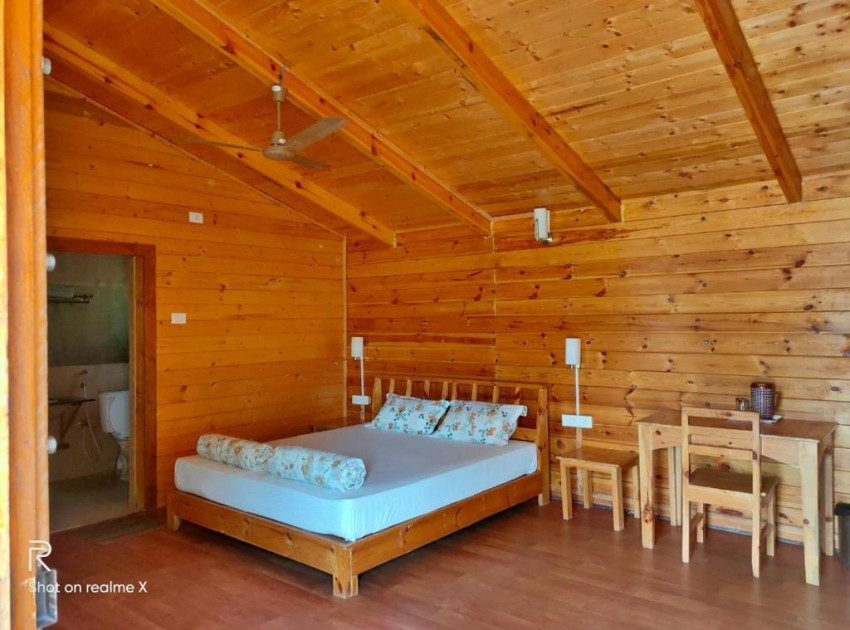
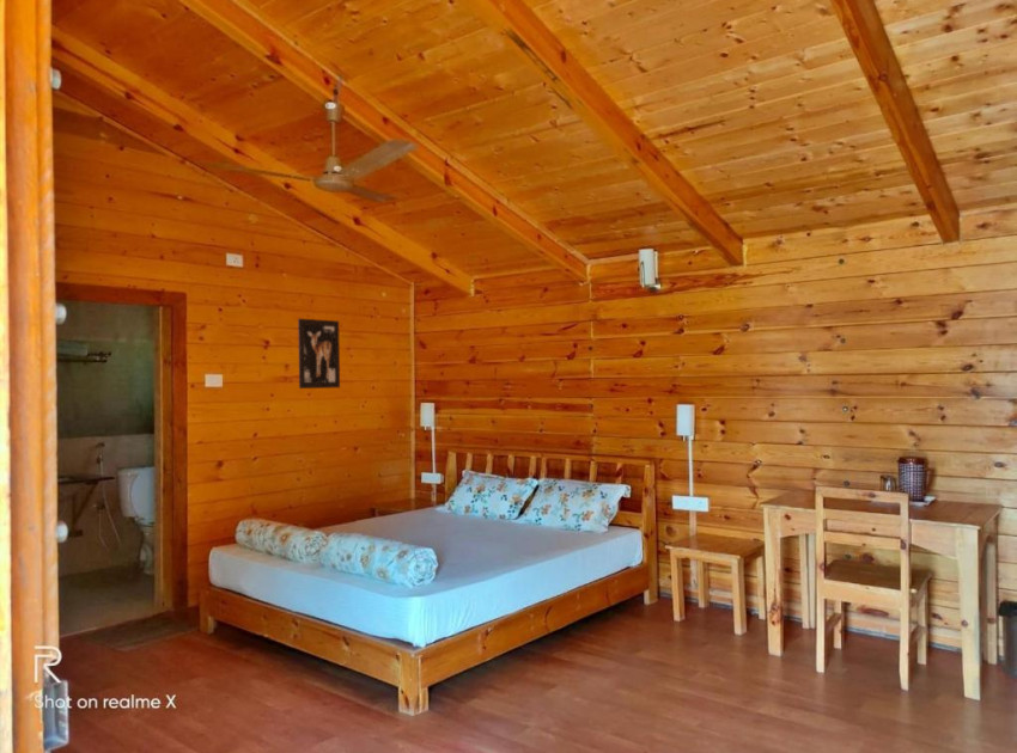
+ wall art (319, 354)
